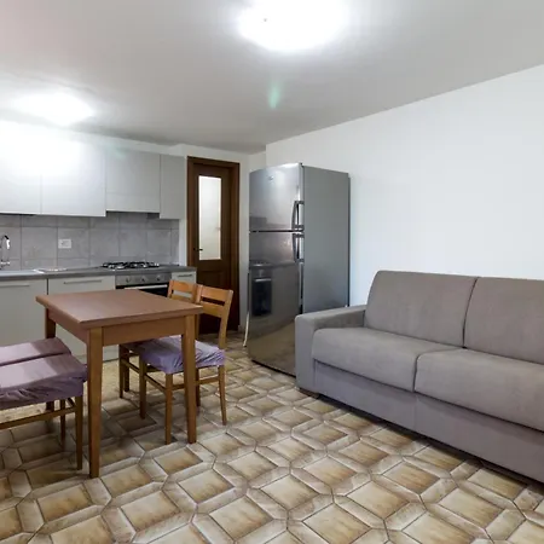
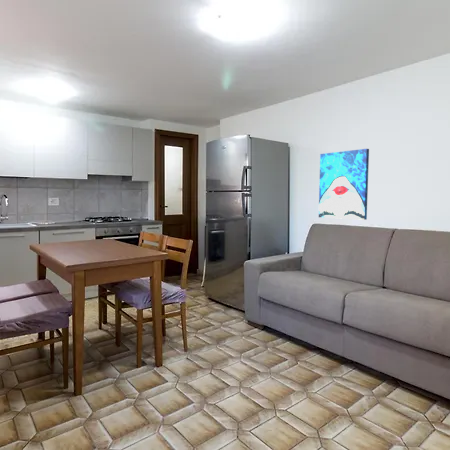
+ wall art (342, 185)
